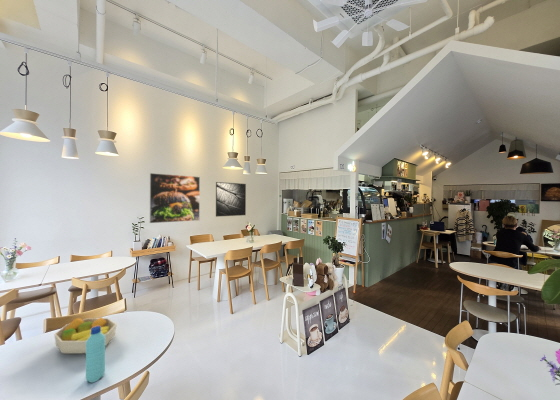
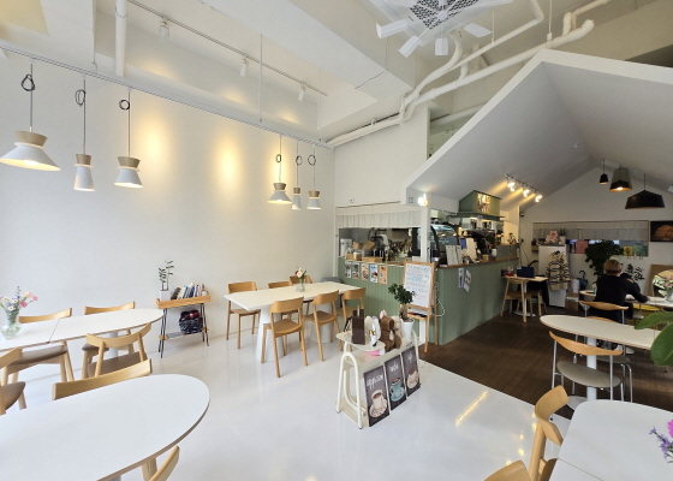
- water bottle (95, 352)
- fruit bowl (86, 333)
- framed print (231, 199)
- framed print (176, 198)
